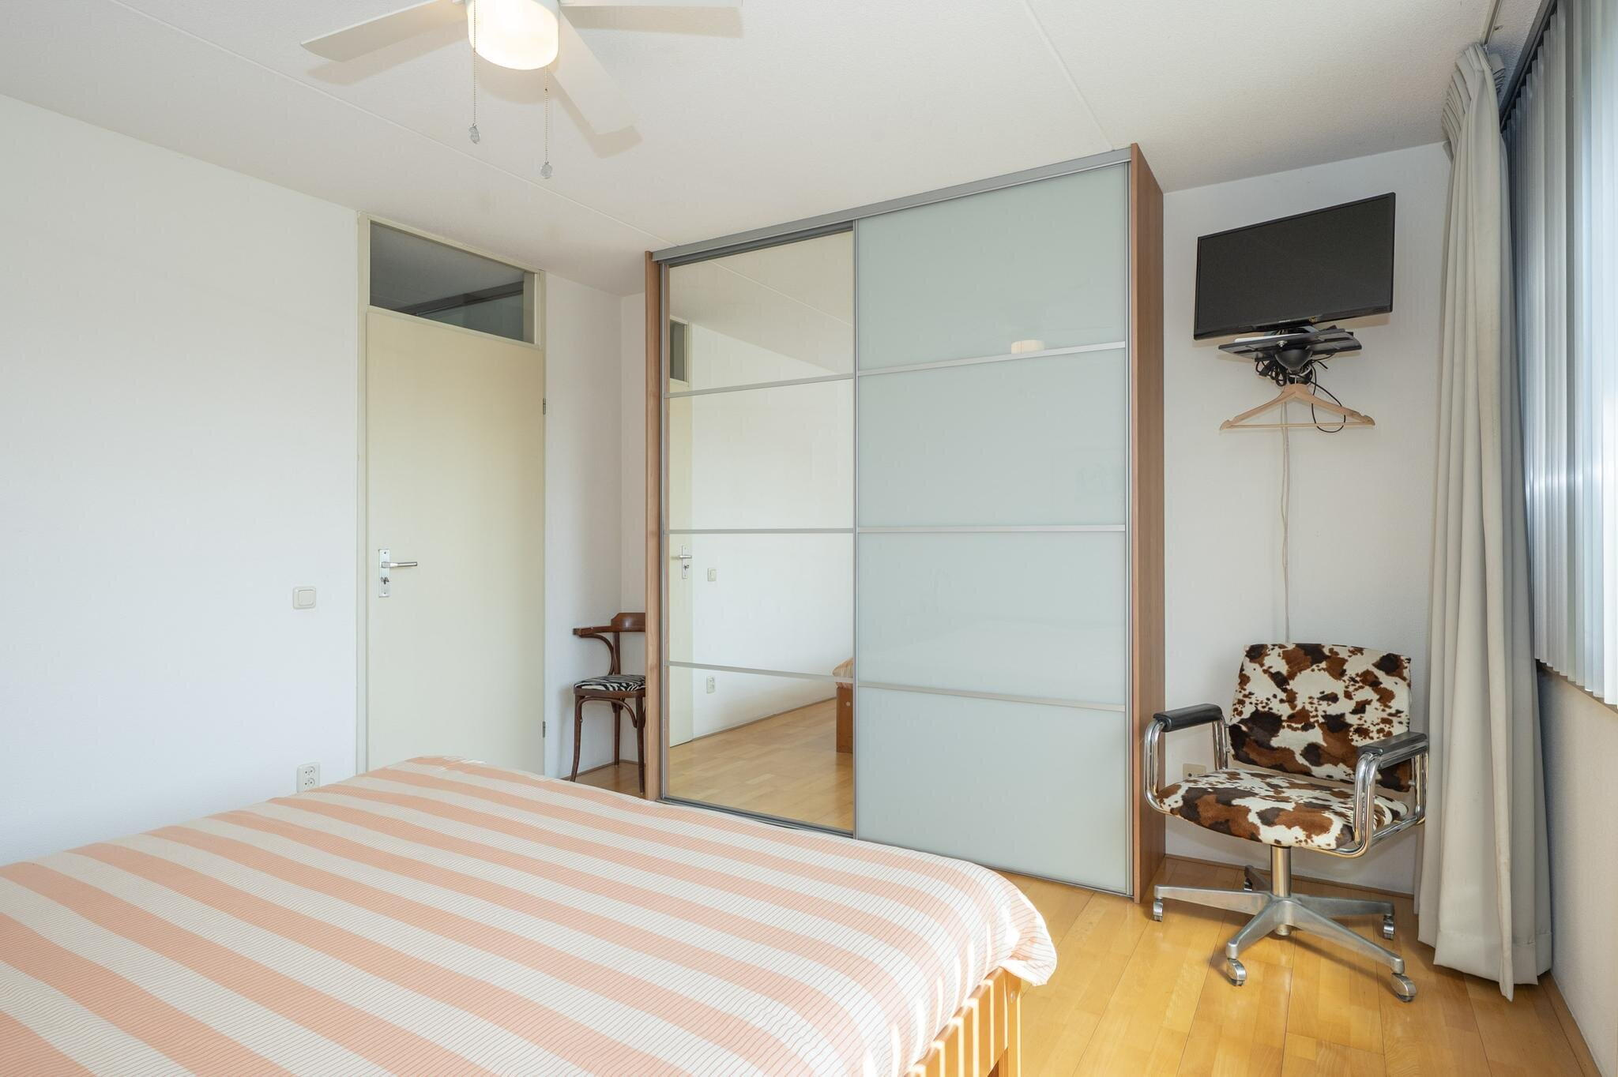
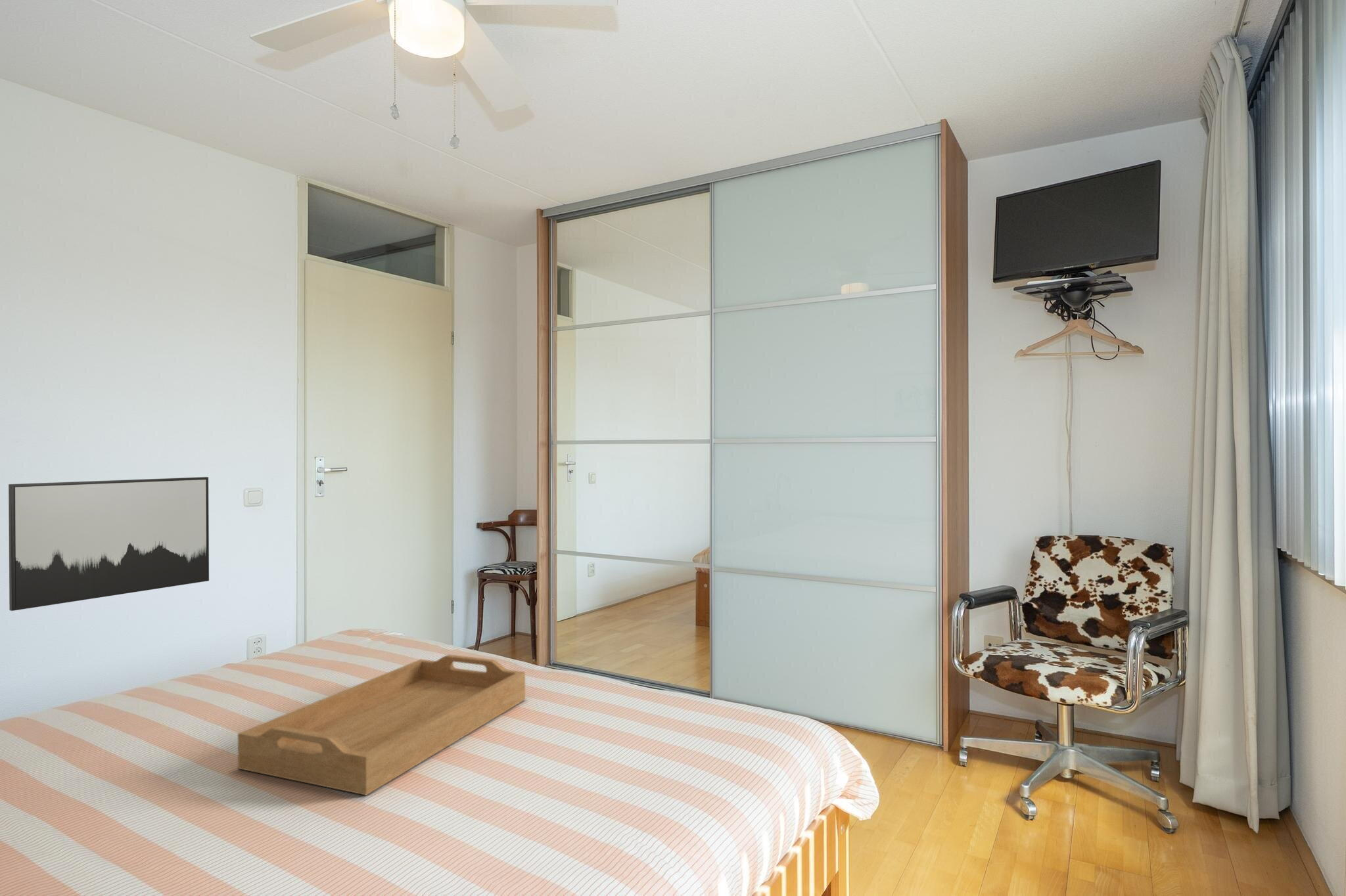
+ serving tray (398, 709)
+ wall art (118, 537)
